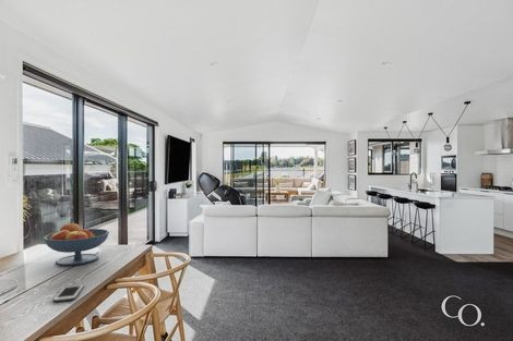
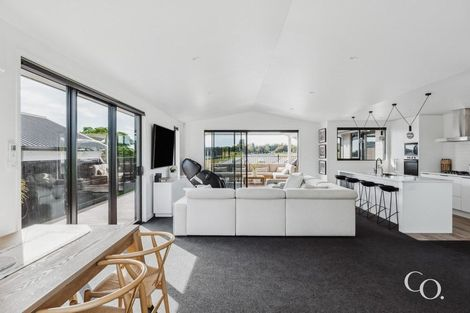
- cell phone (69, 292)
- fruit bowl (77, 242)
